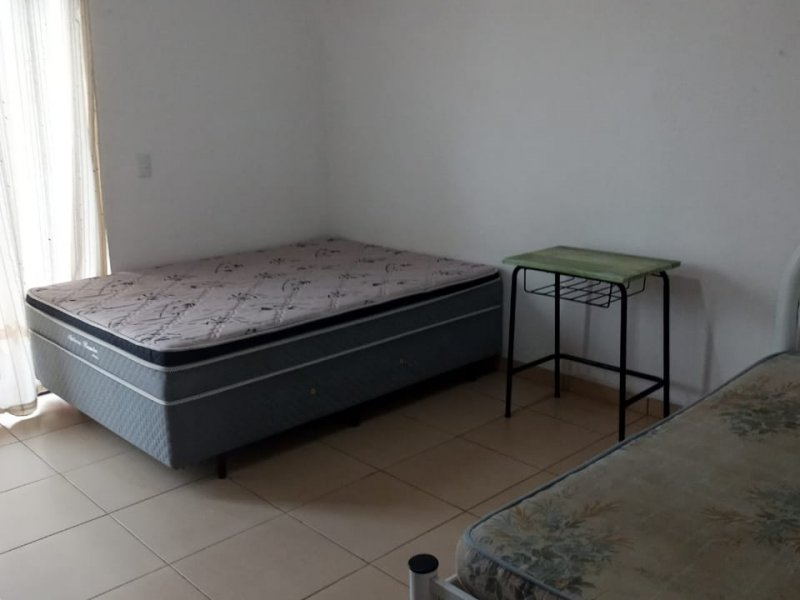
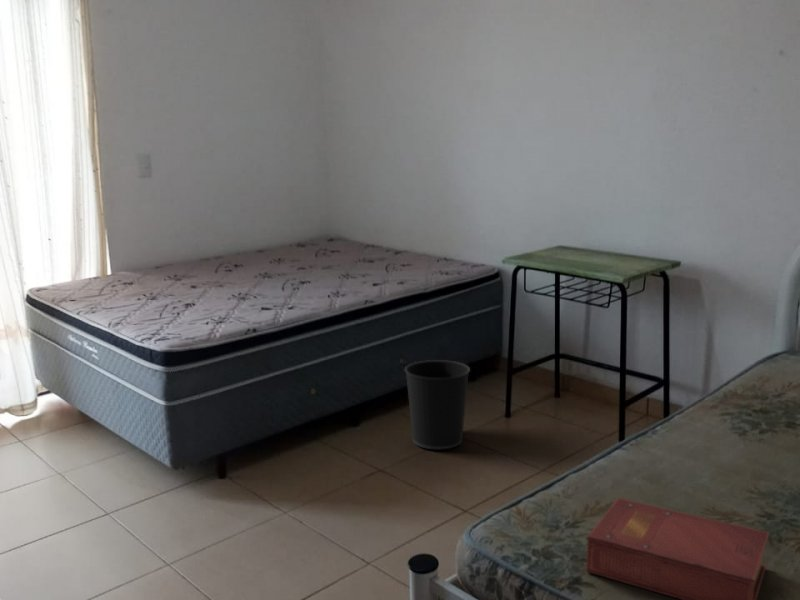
+ book (677, 552)
+ wastebasket (437, 404)
